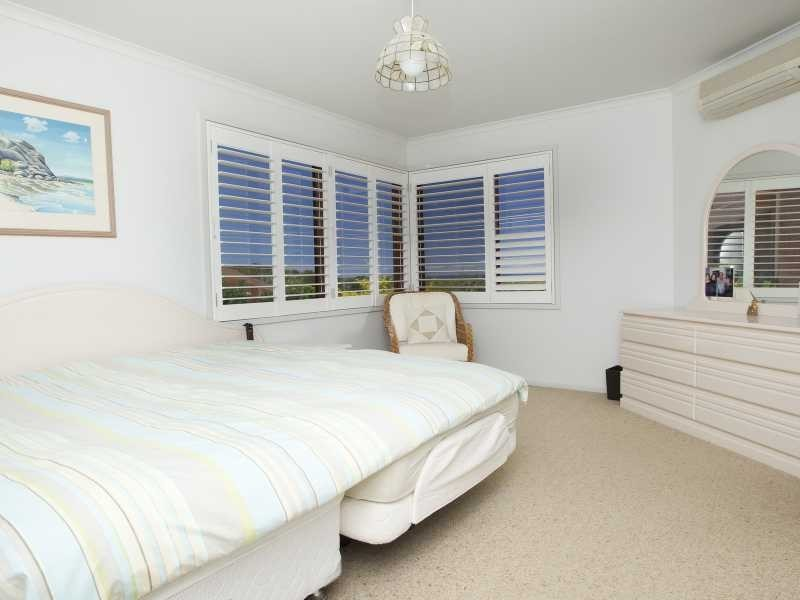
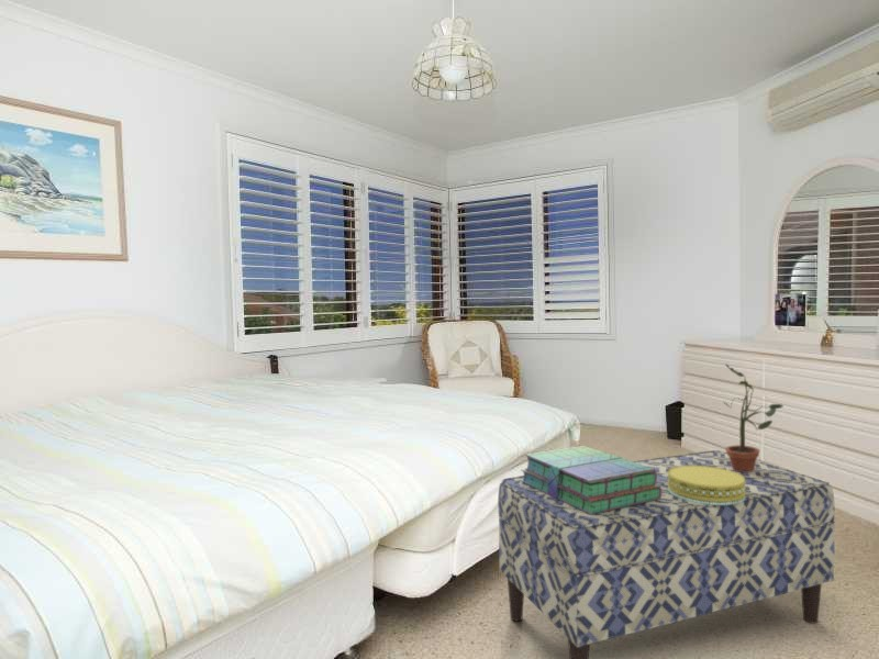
+ decorative box (705, 483)
+ bench (661, 549)
+ potted plant (743, 418)
+ stack of books (587, 474)
